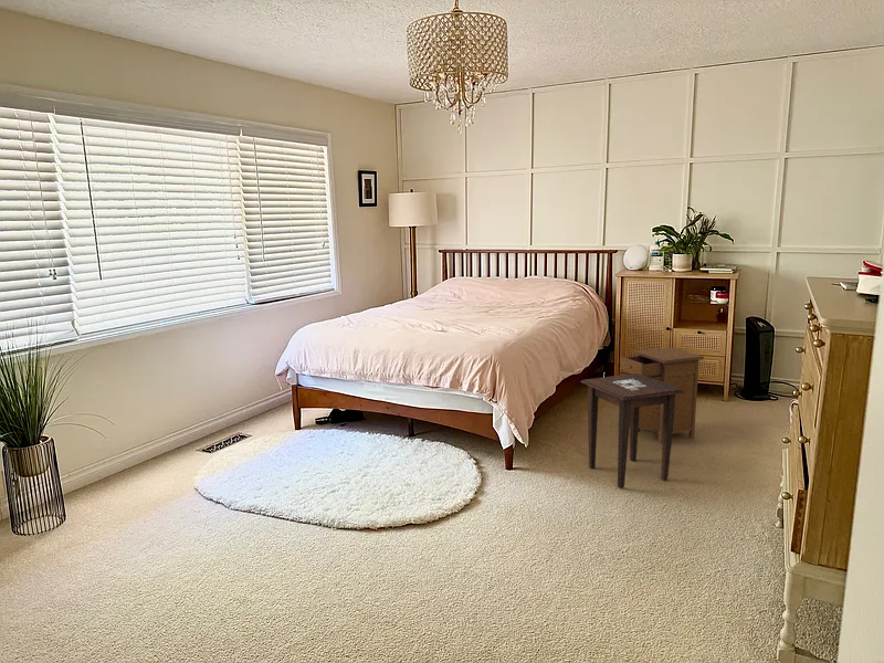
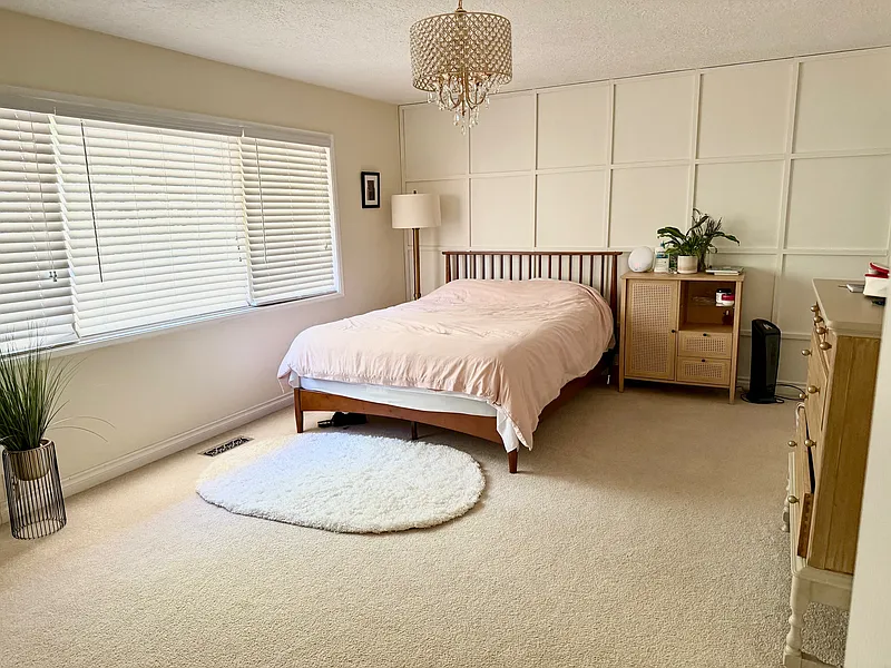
- side table (629, 428)
- nightstand (656, 404)
